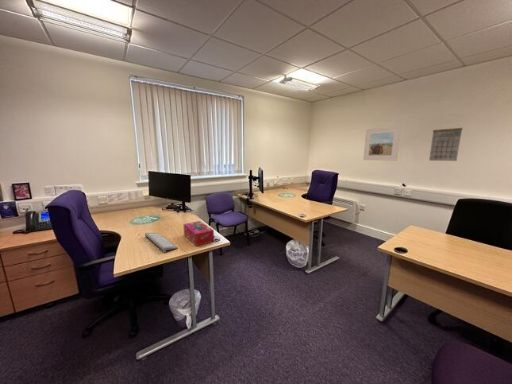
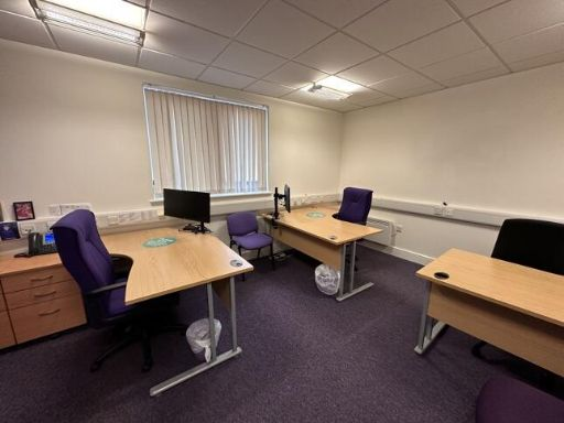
- tissue box (198, 232)
- computer keyboard (160, 240)
- calendar (445, 141)
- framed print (380, 144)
